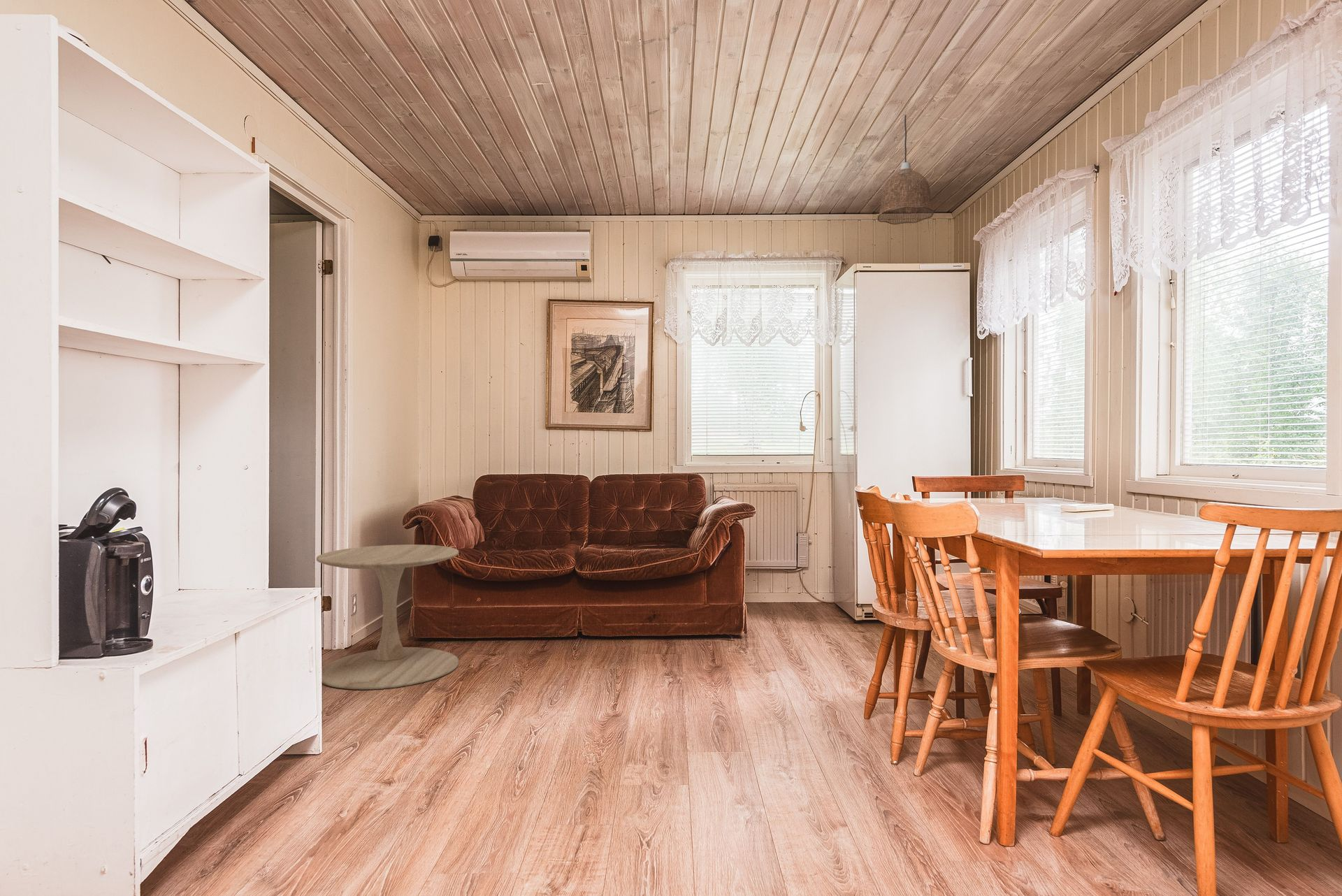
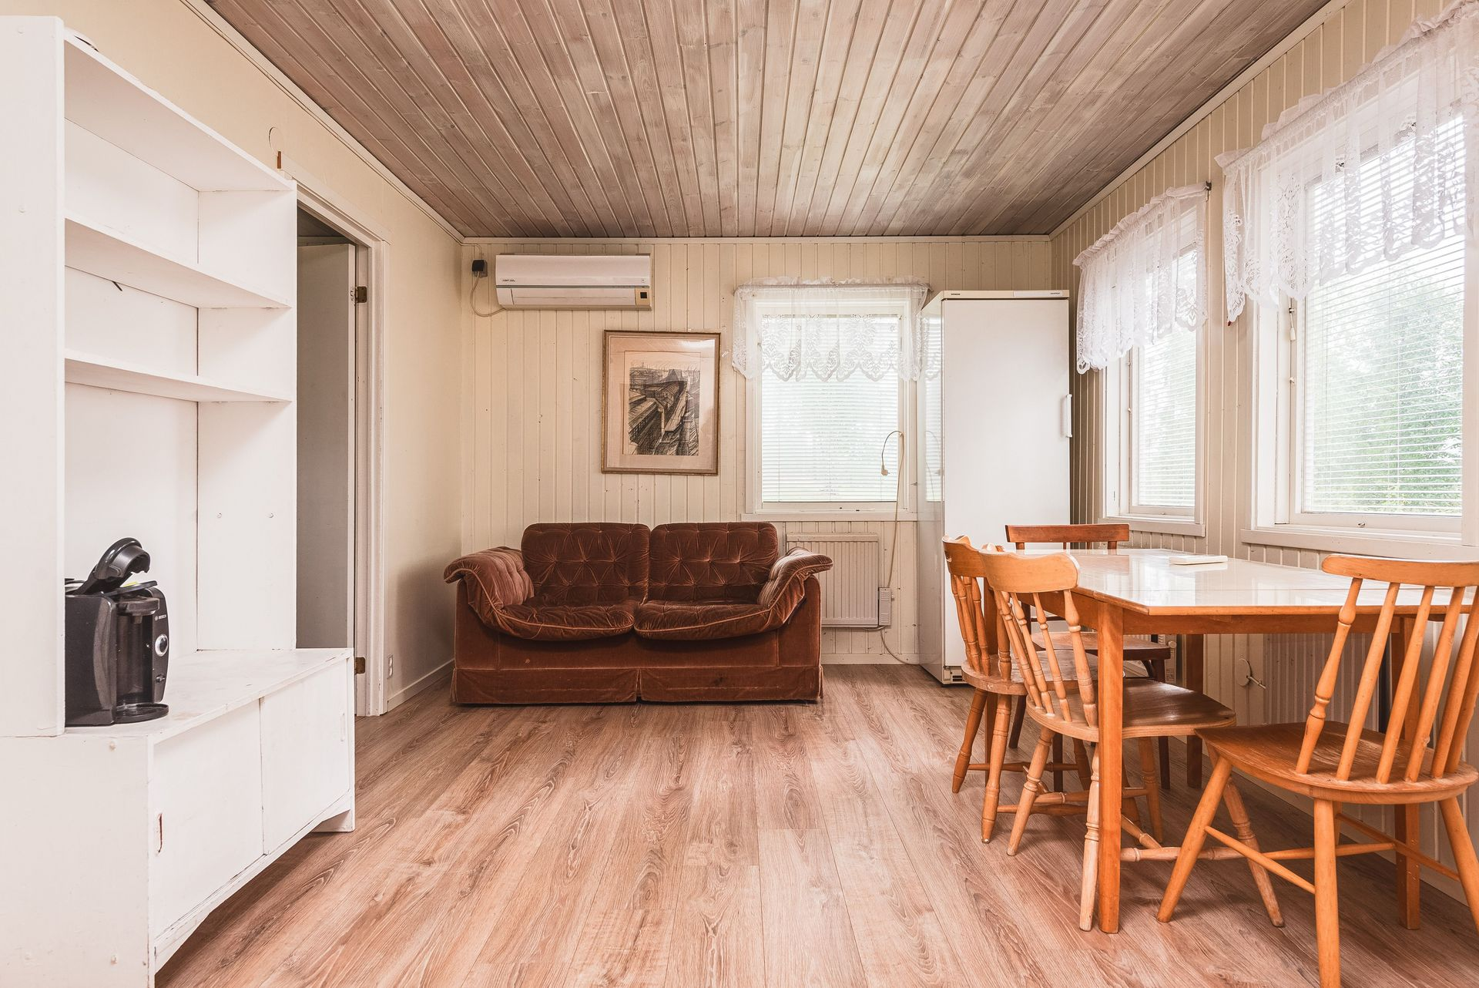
- pendant lamp (905, 166)
- side table (389, 611)
